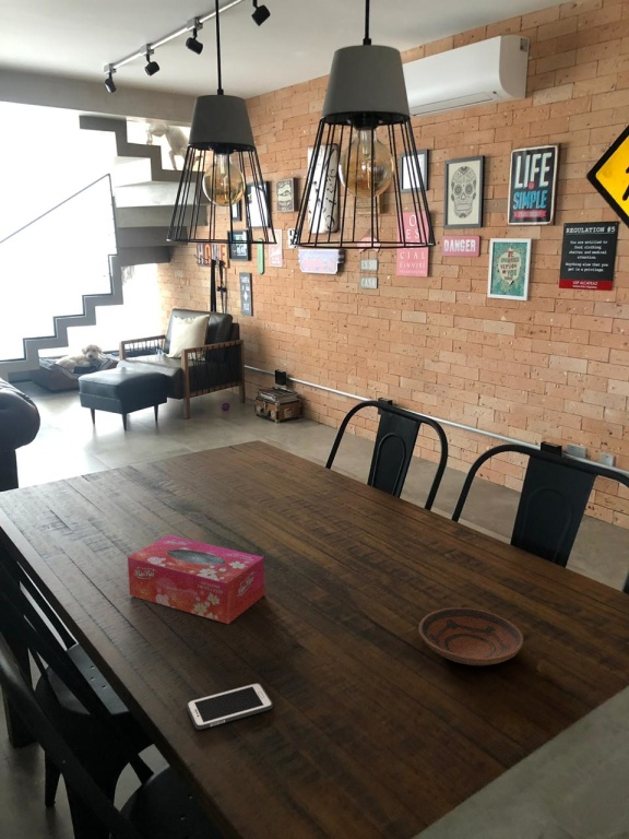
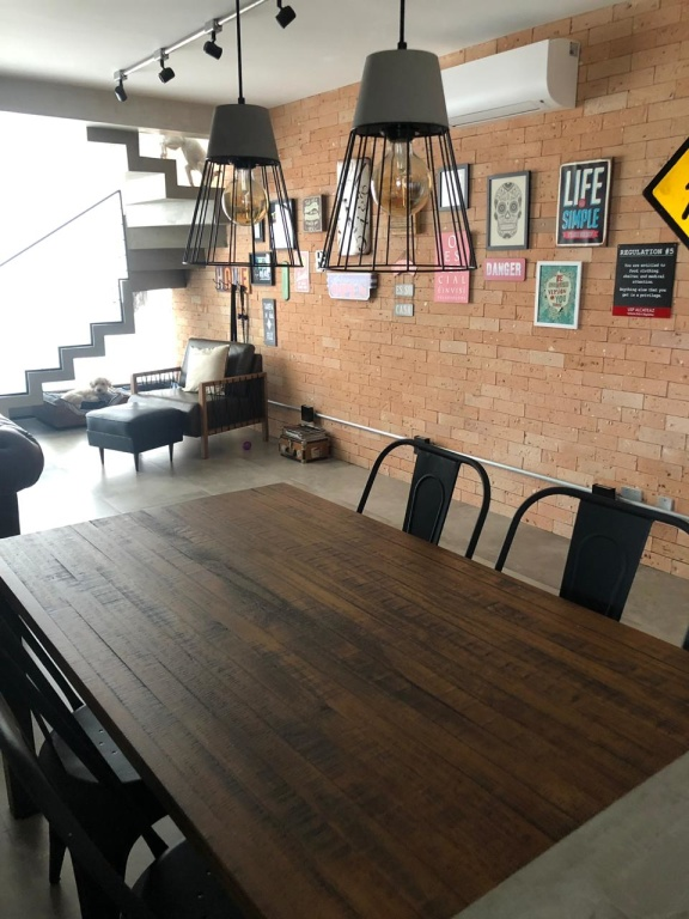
- bowl (470, 640)
- cell phone (229, 705)
- tissue box (195, 576)
